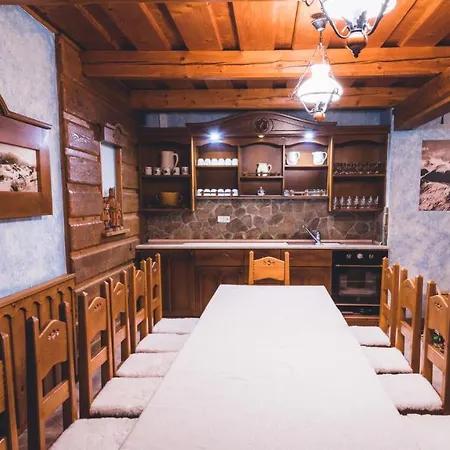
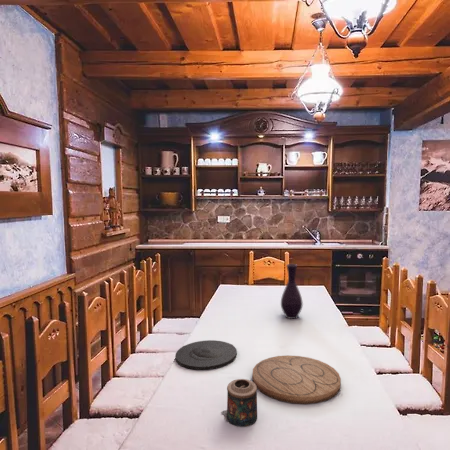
+ cutting board (295, 376)
+ vase (291, 291)
+ candle (238, 398)
+ plate (206, 351)
